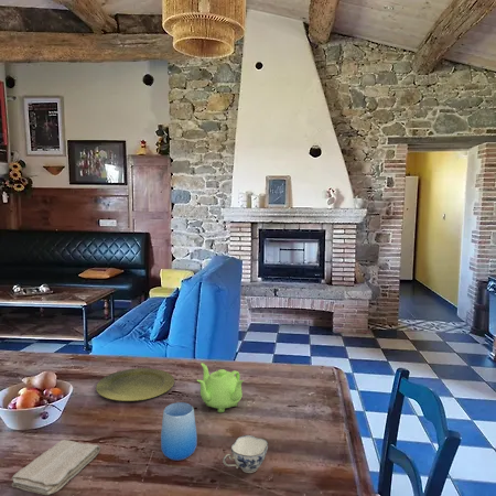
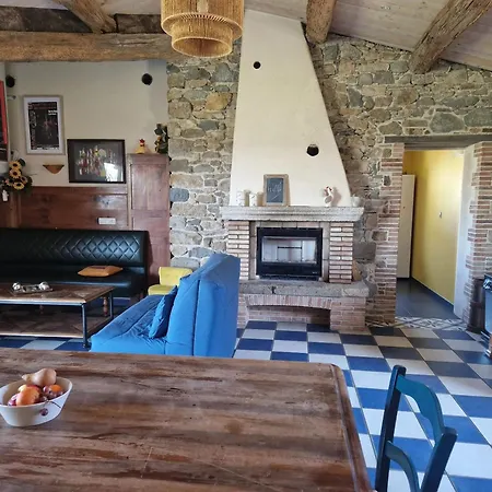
- plate (136, 384)
- chinaware (247, 457)
- washcloth (57, 463)
- cup (179, 431)
- teapot (219, 388)
